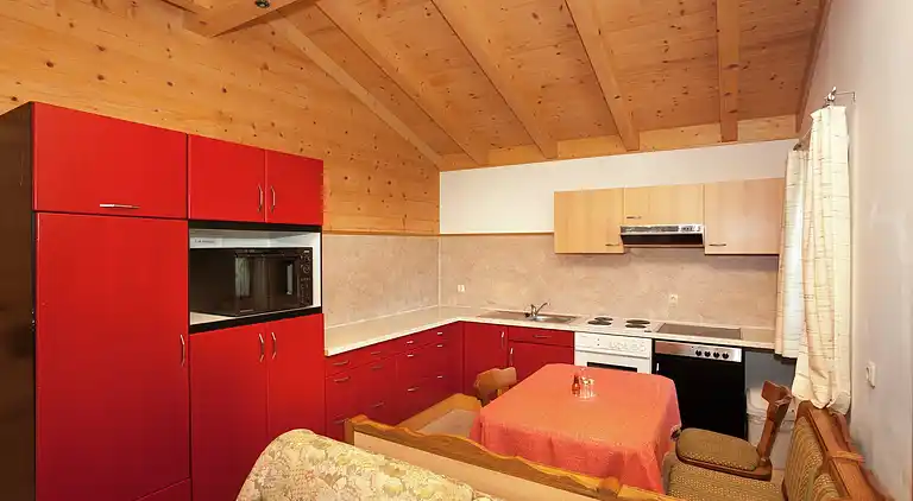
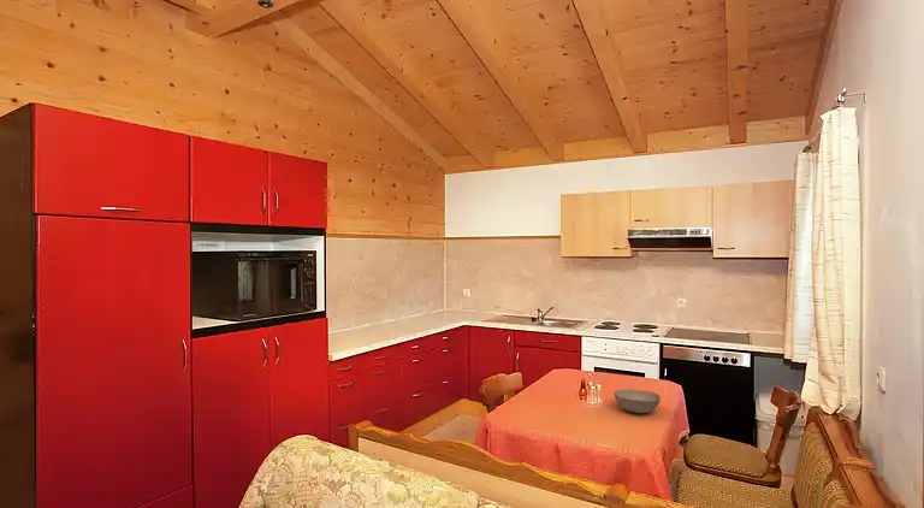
+ bowl (636, 402)
